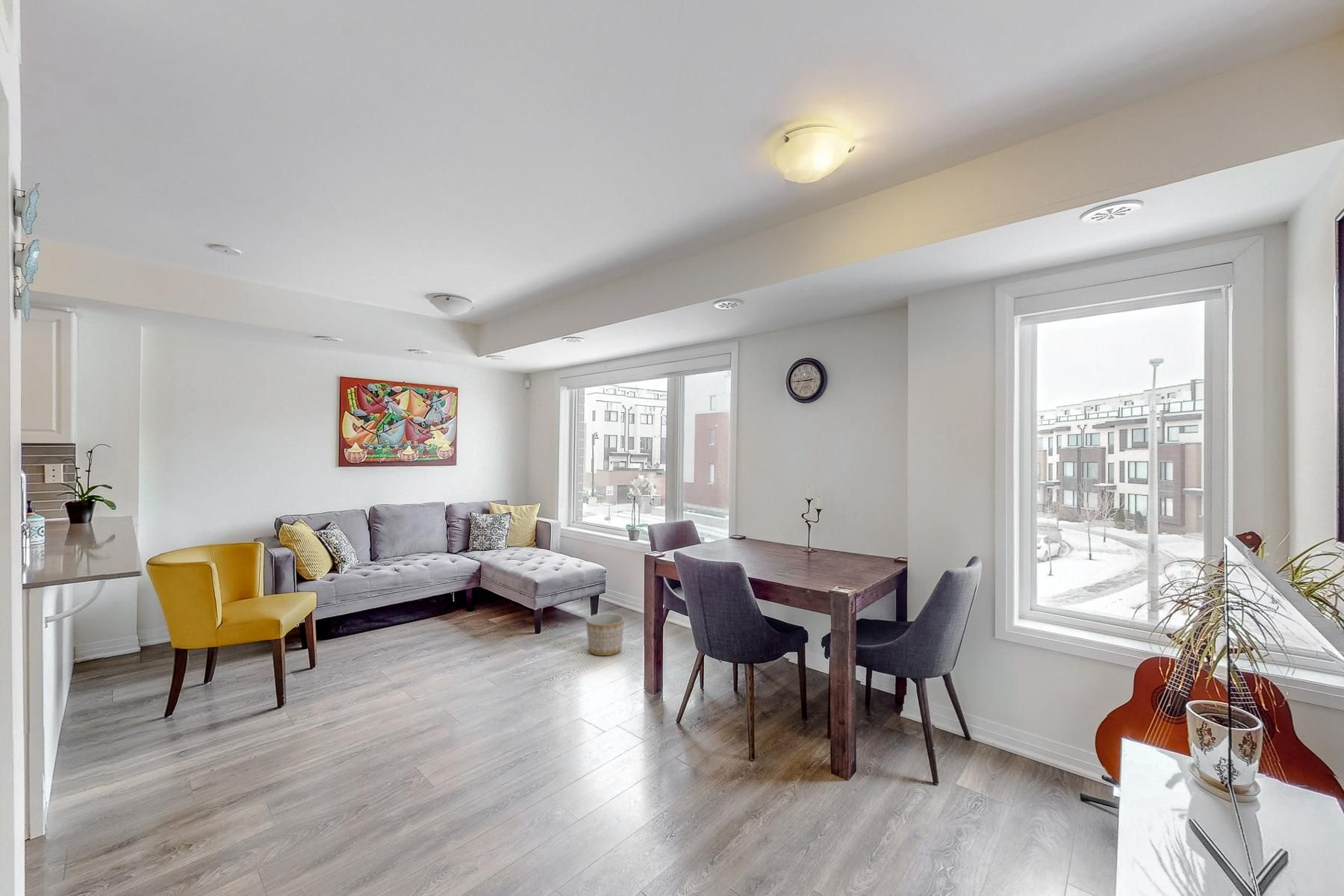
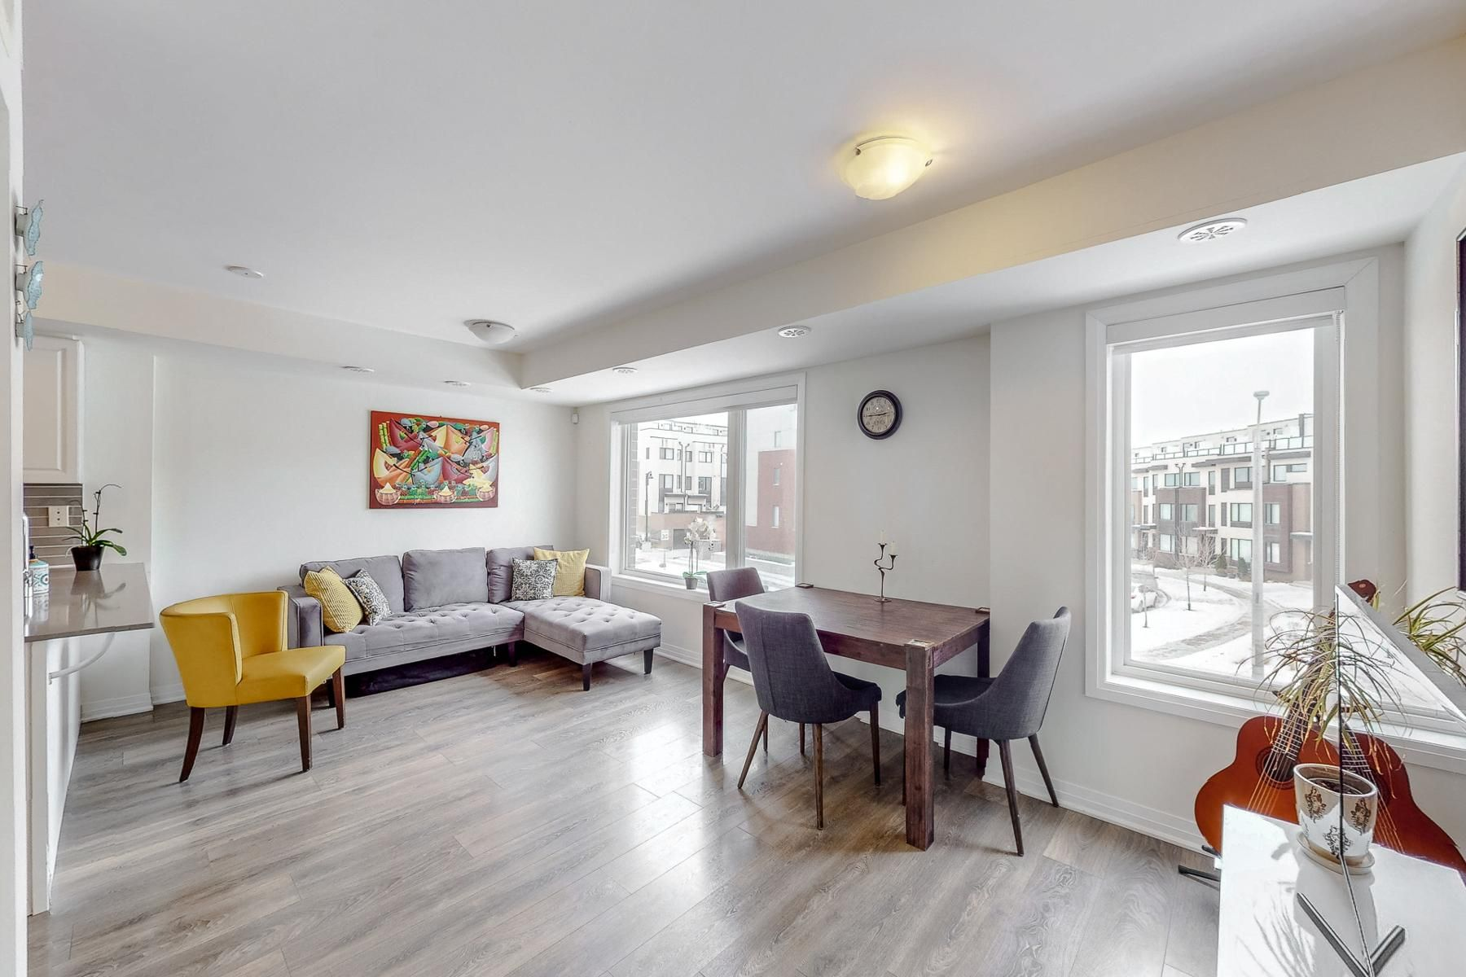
- planter (605, 635)
